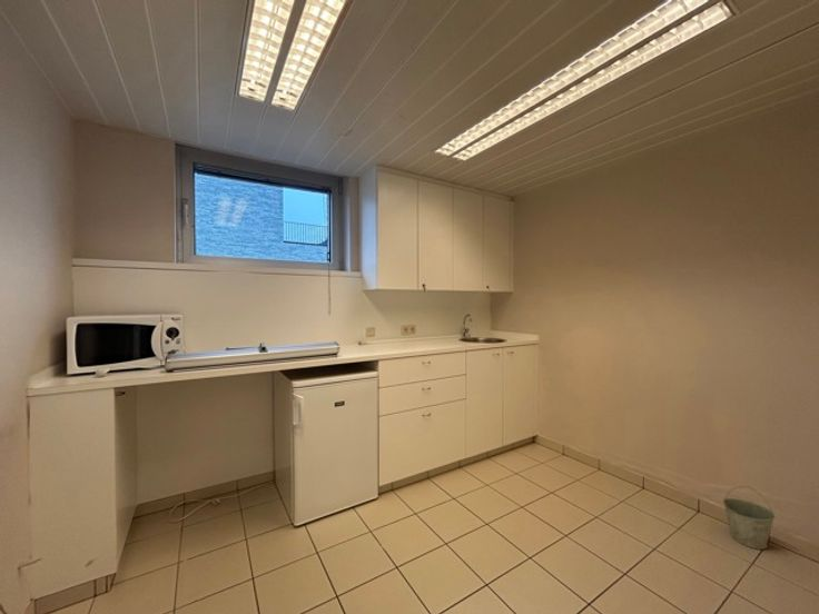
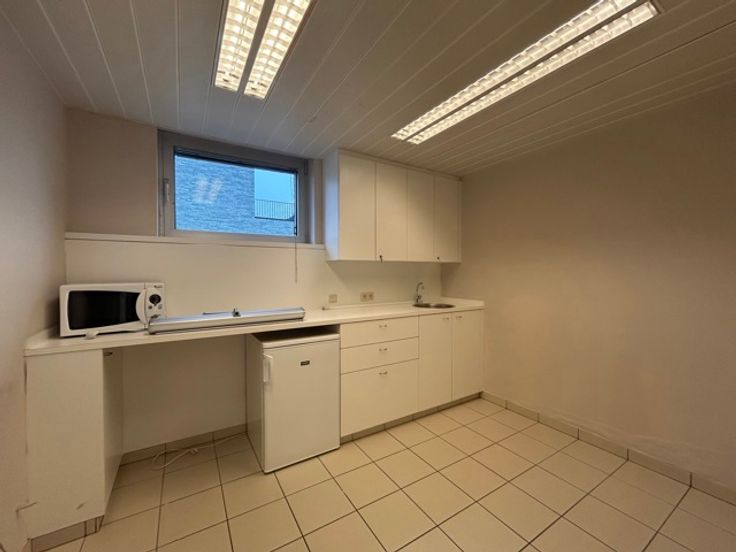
- bucket (748, 513)
